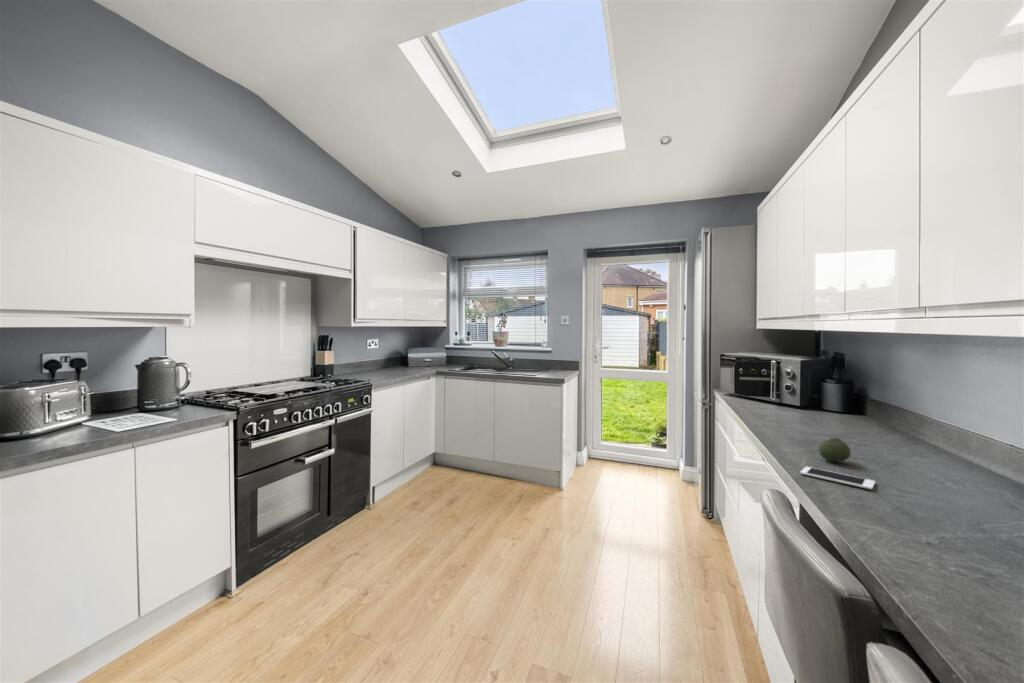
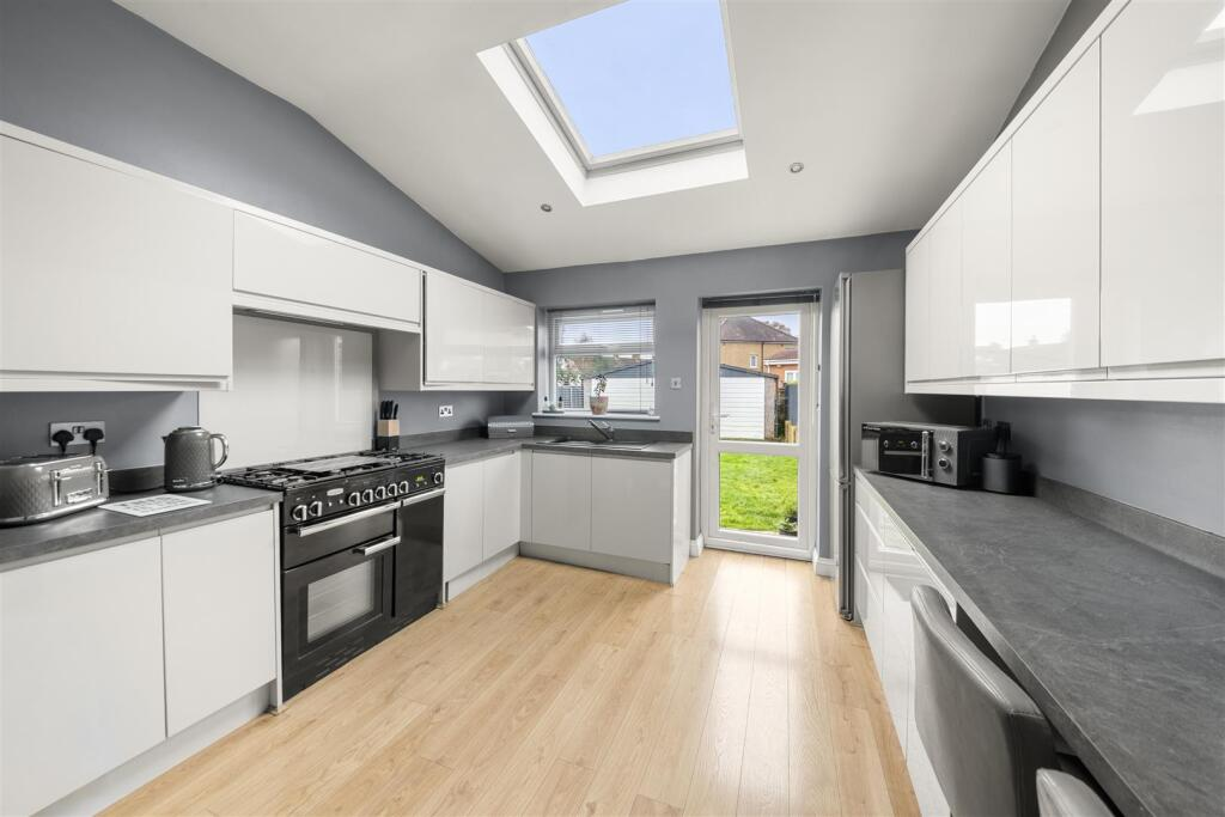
- fruit (834, 449)
- cell phone (836, 477)
